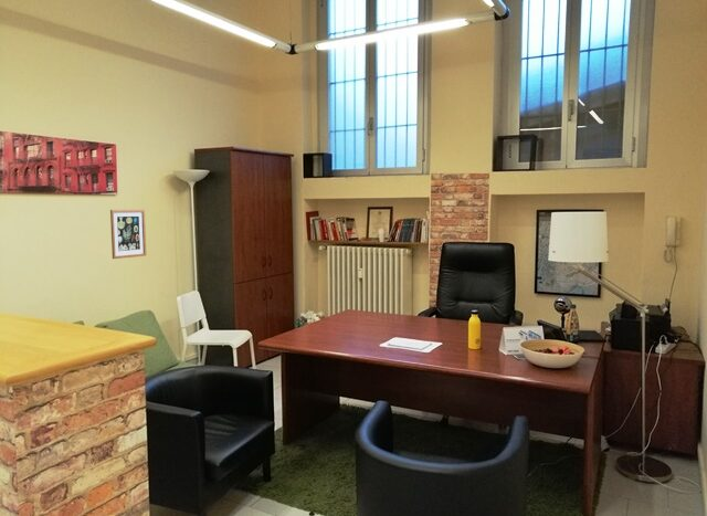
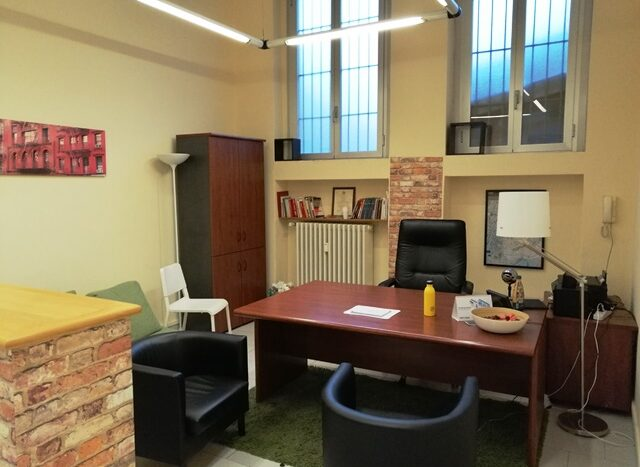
- wall art (128, 233)
